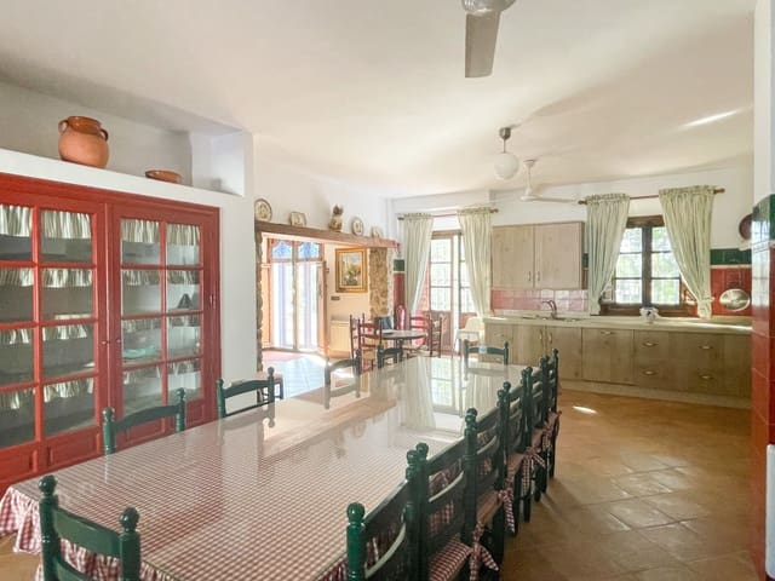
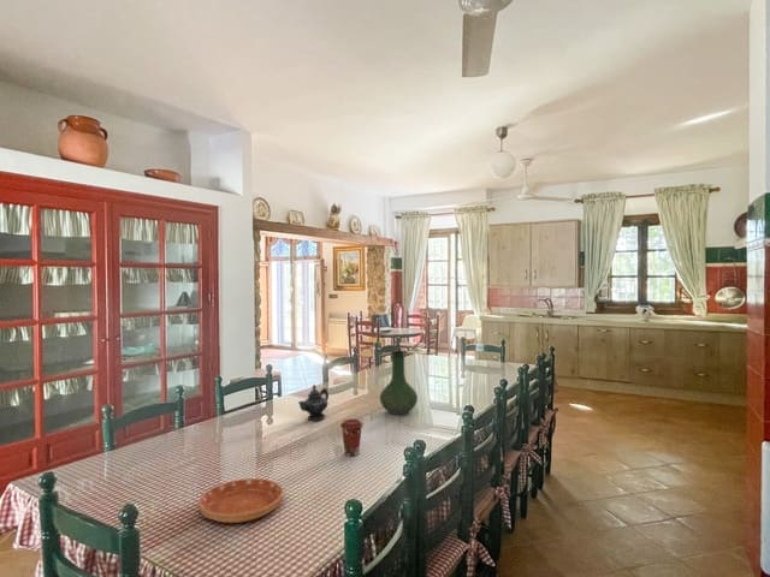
+ saucer (242, 500)
+ teapot (314, 401)
+ vase (398, 381)
+ coffee cup (351, 436)
